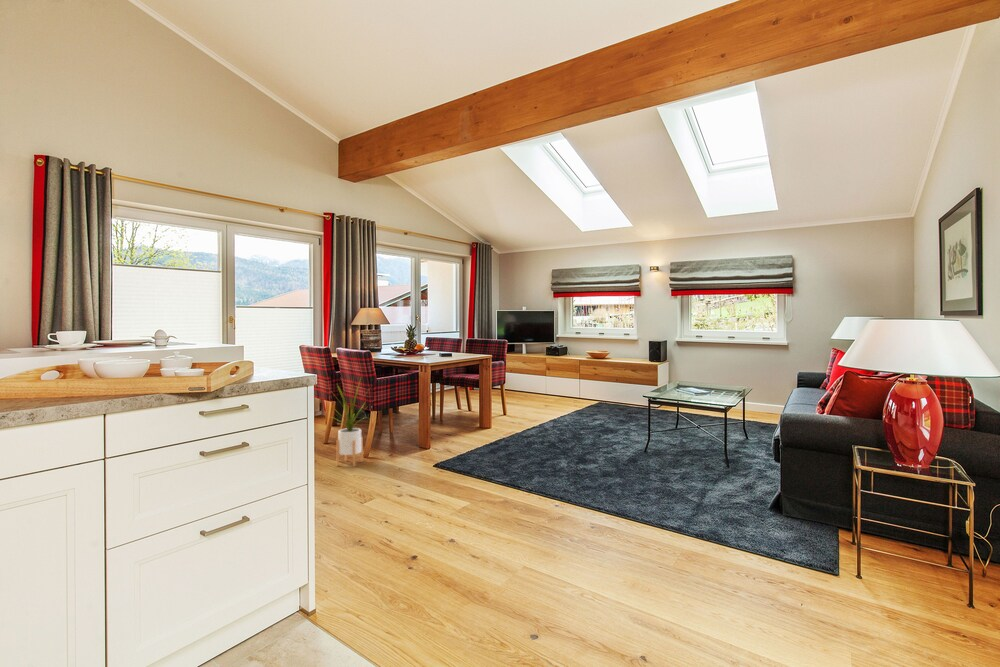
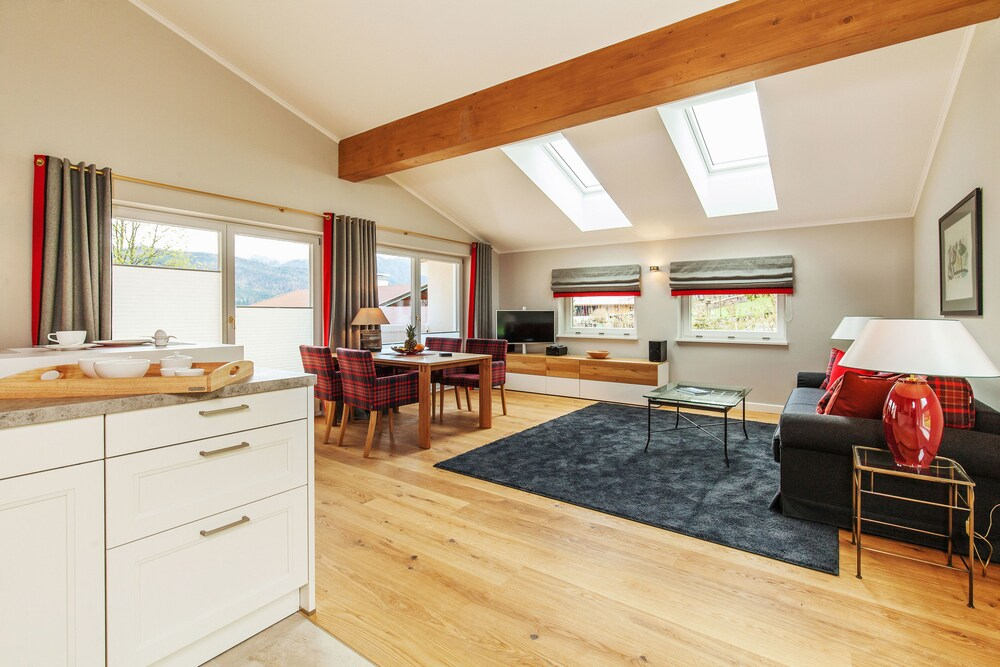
- house plant (348, 419)
